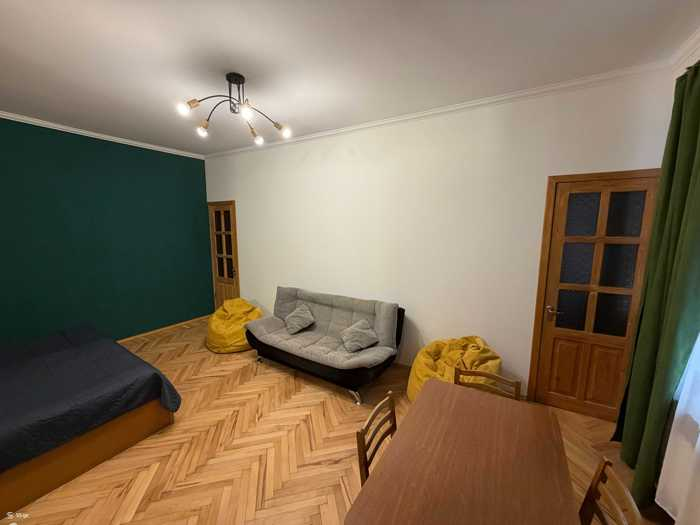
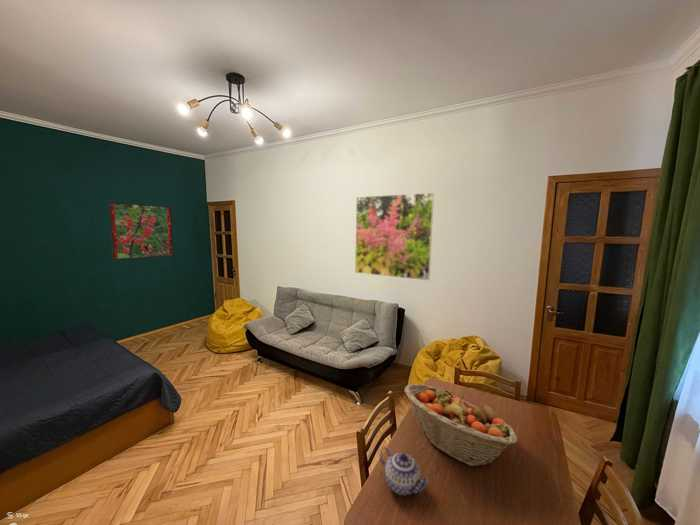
+ fruit basket (454, 417)
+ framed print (391, 236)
+ teapot (402, 469)
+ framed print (143, 231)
